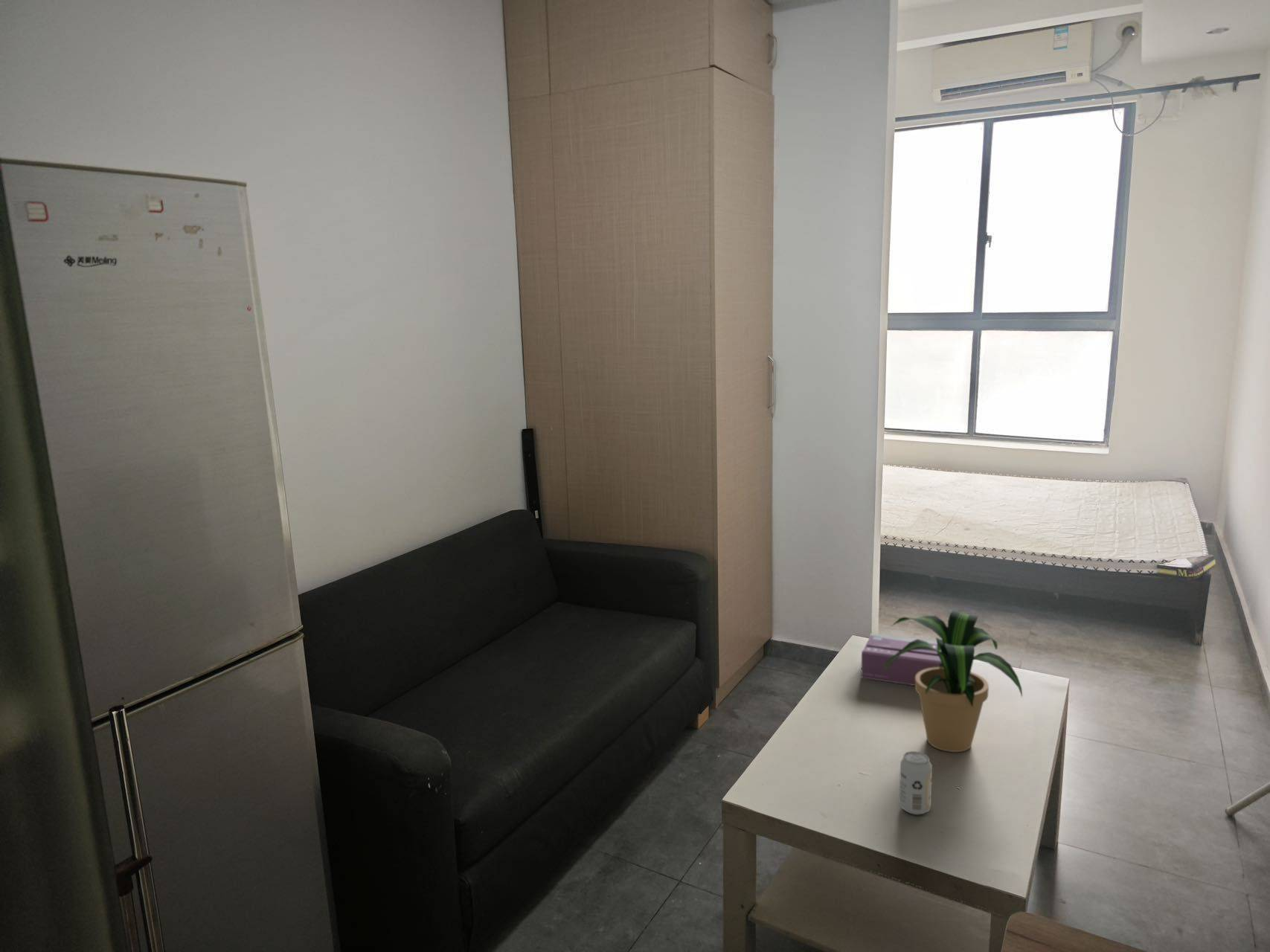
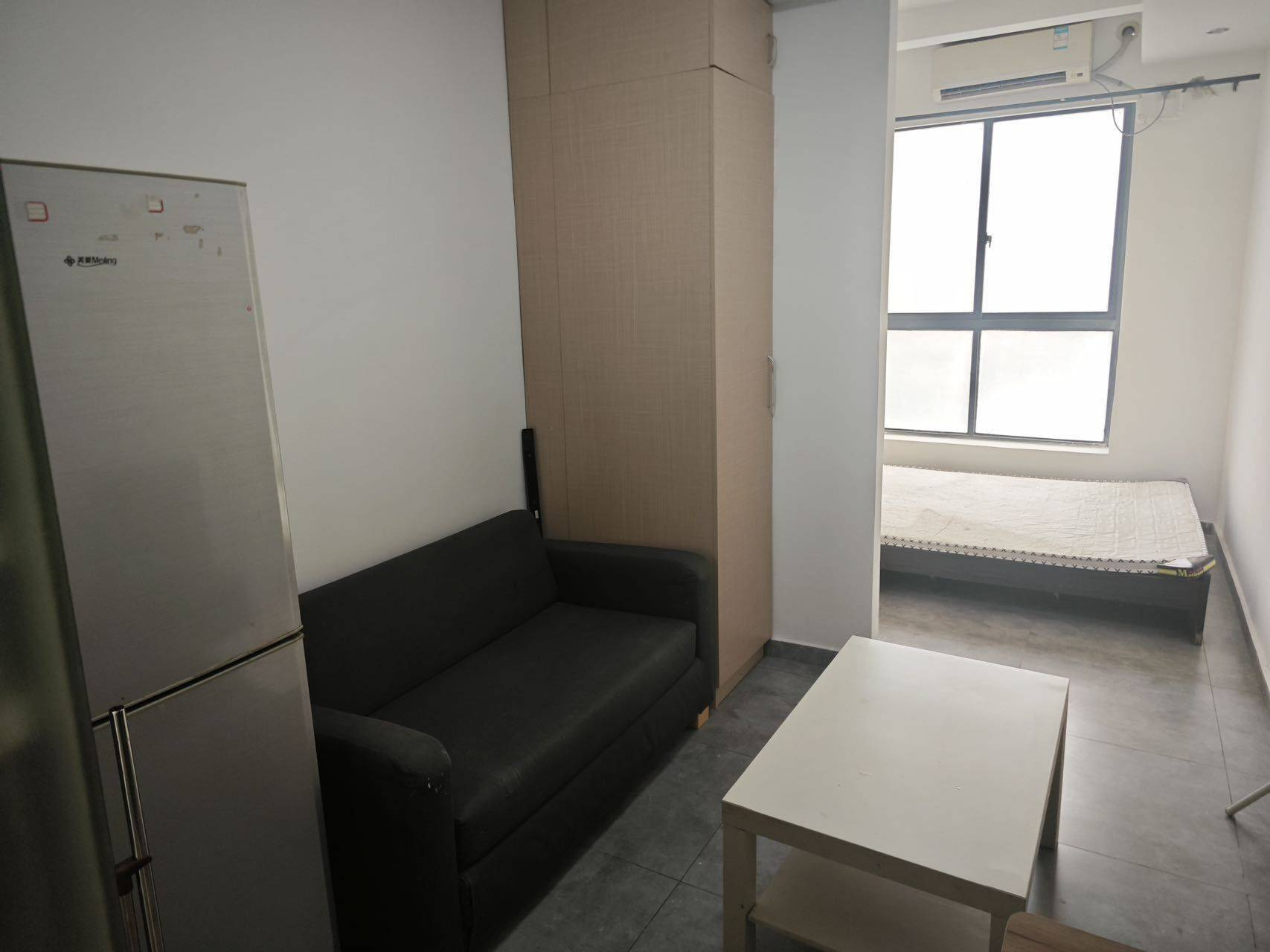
- tissue box (911, 660)
- beverage can (915, 782)
- potted plant (951, 683)
